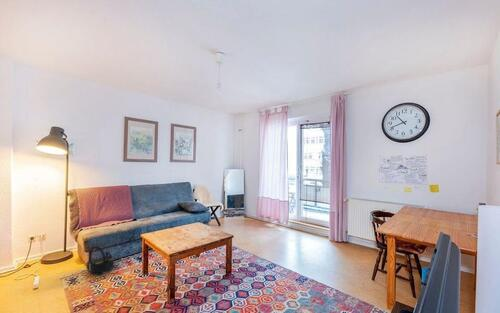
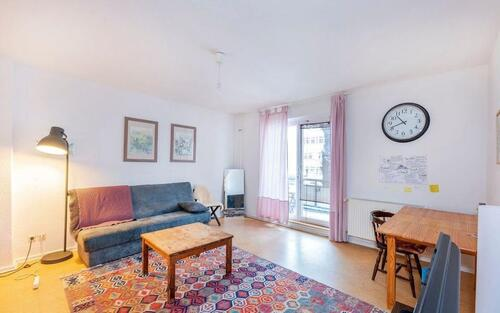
- backpack (103, 259)
